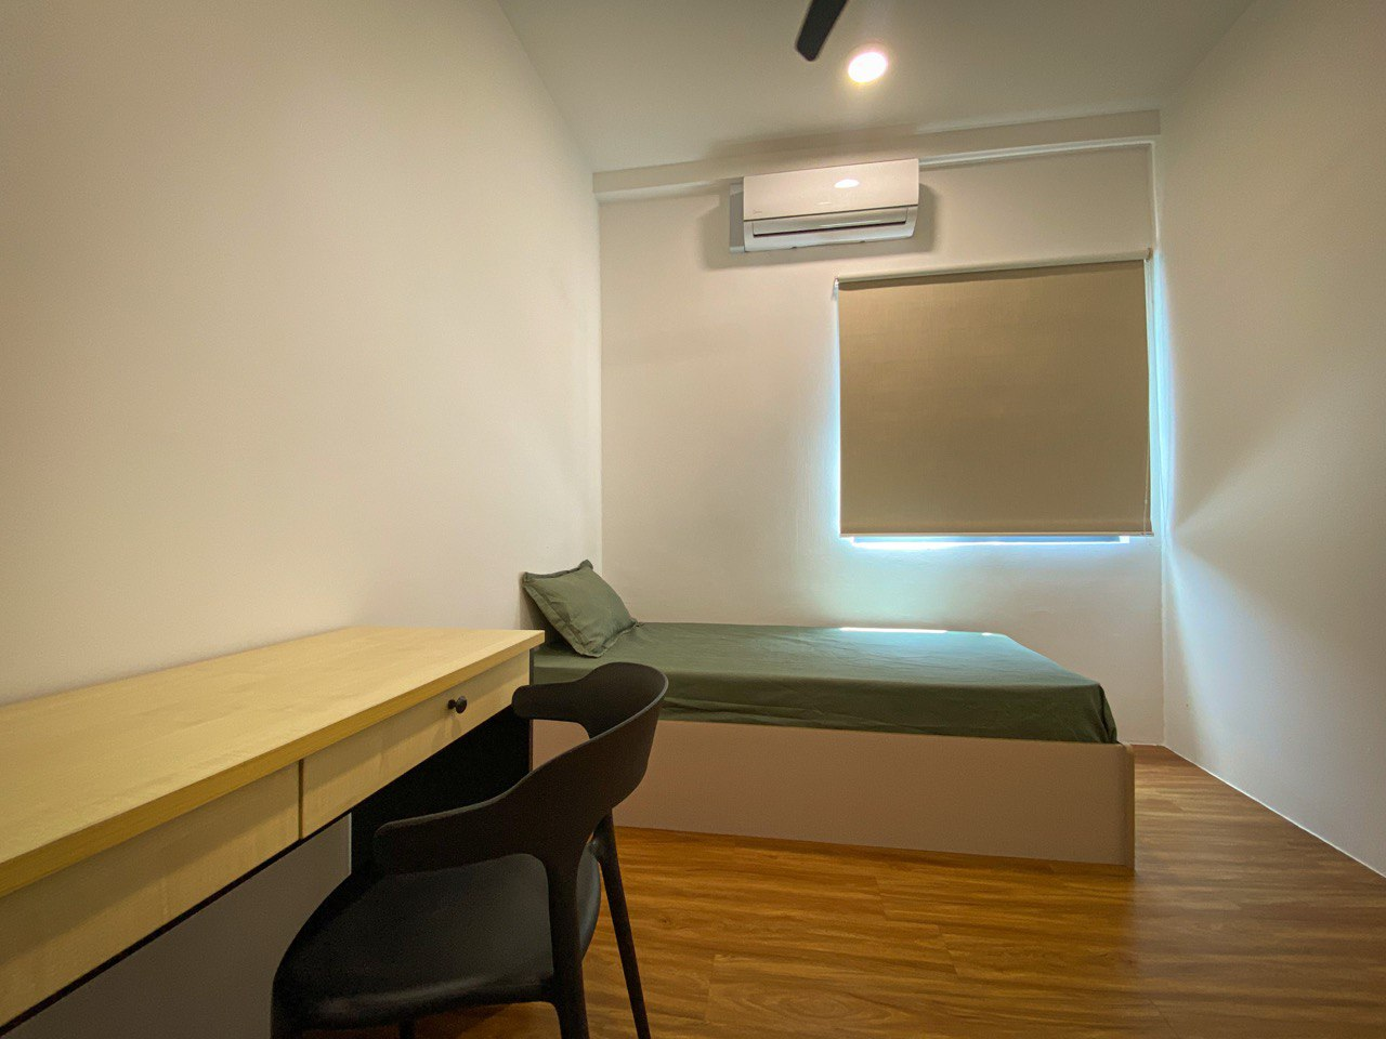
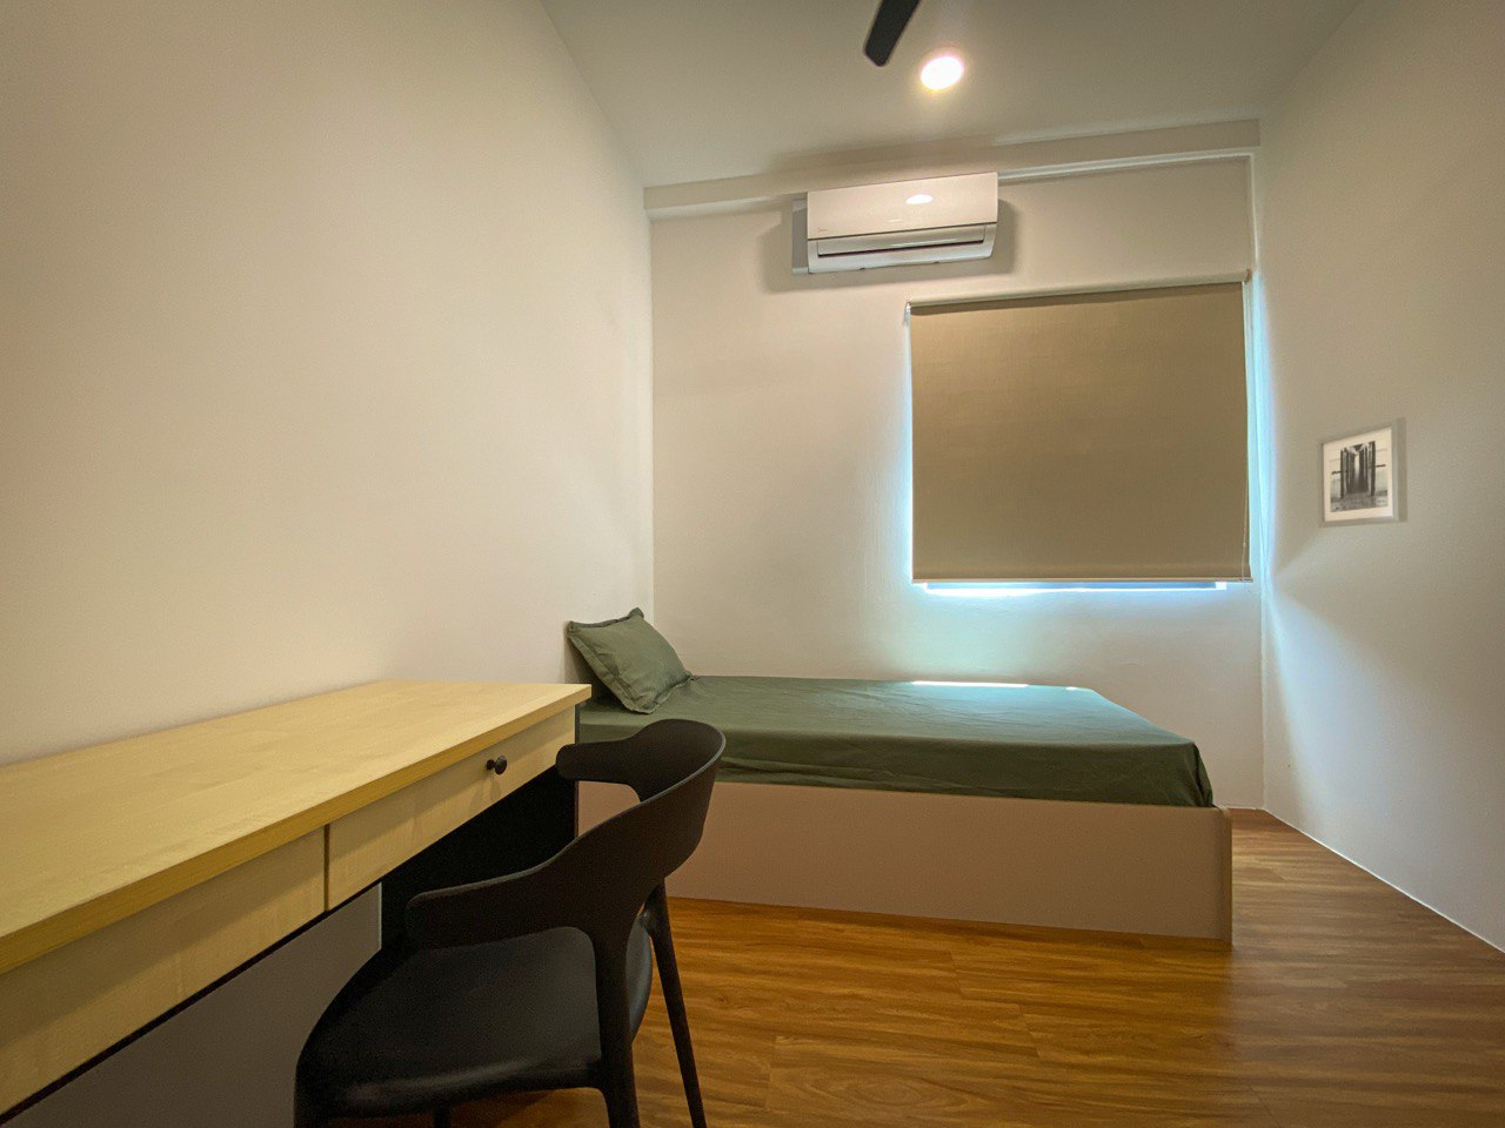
+ wall art (1358, 478)
